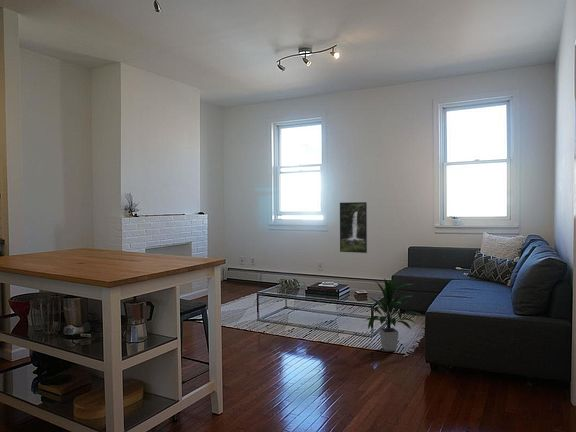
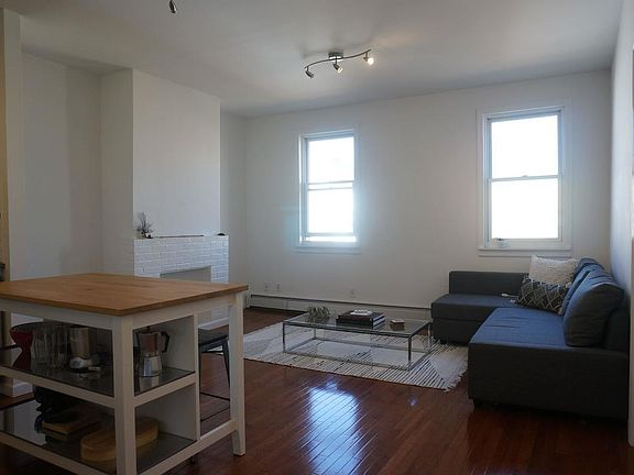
- indoor plant (389, 312)
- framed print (353, 227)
